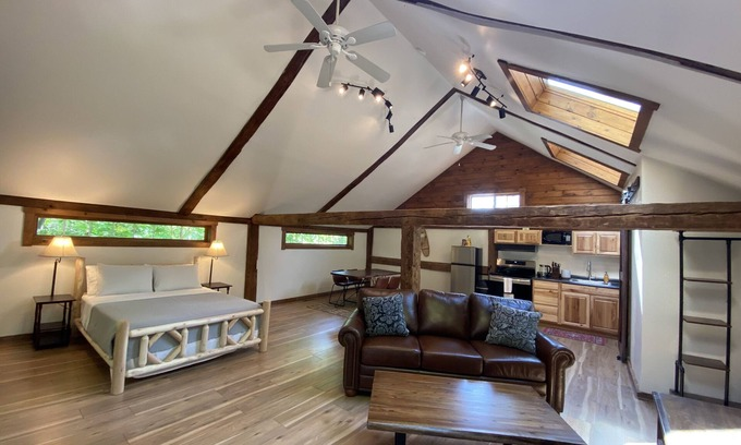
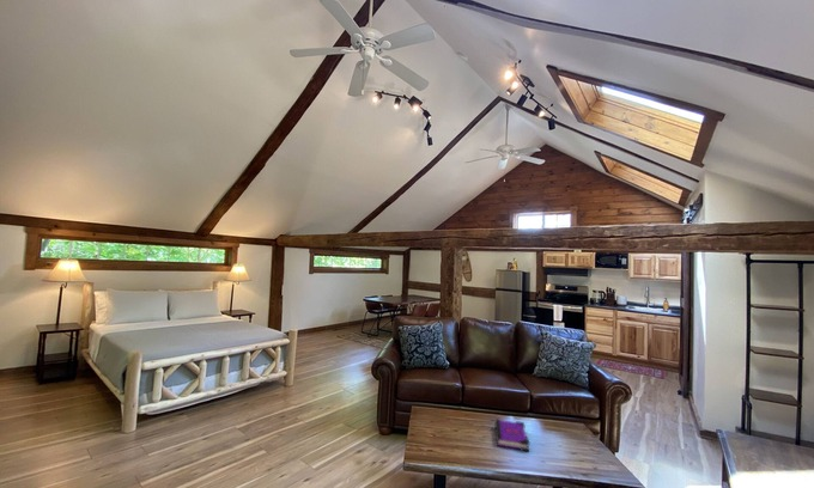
+ board game (510, 432)
